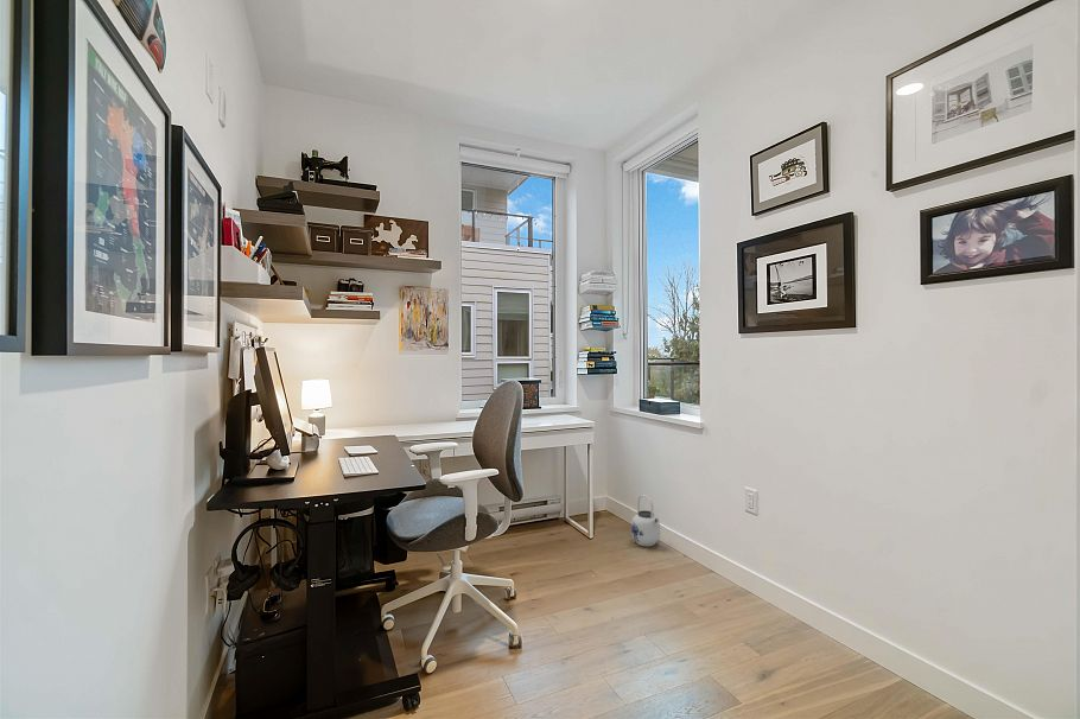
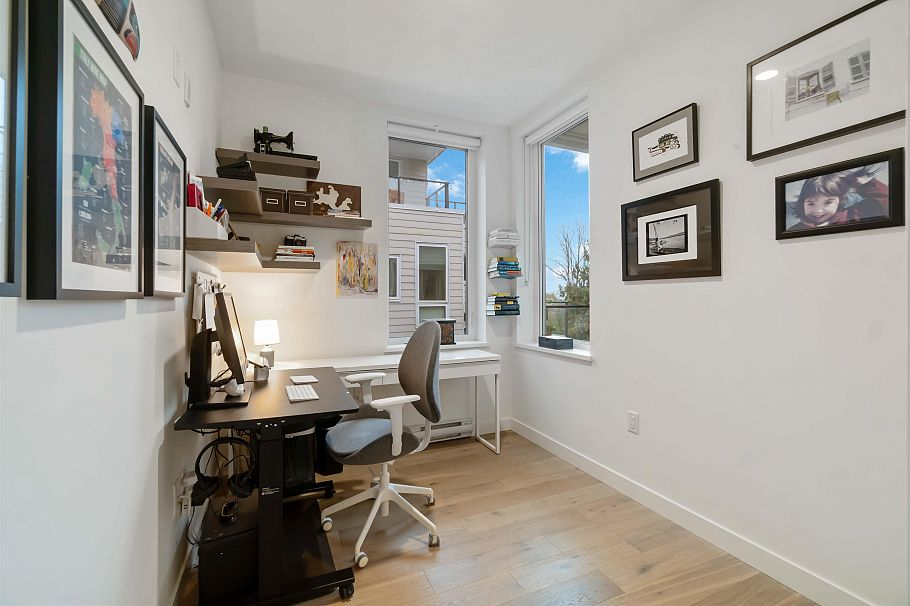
- teapot (647, 520)
